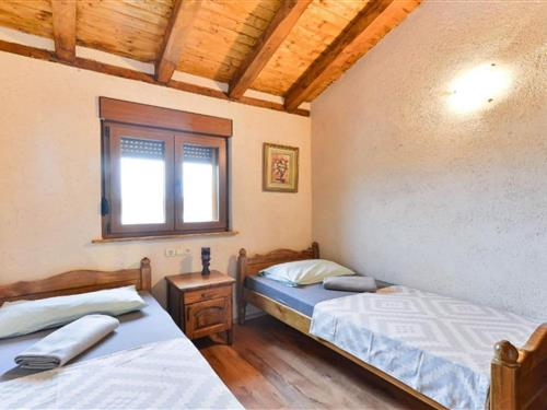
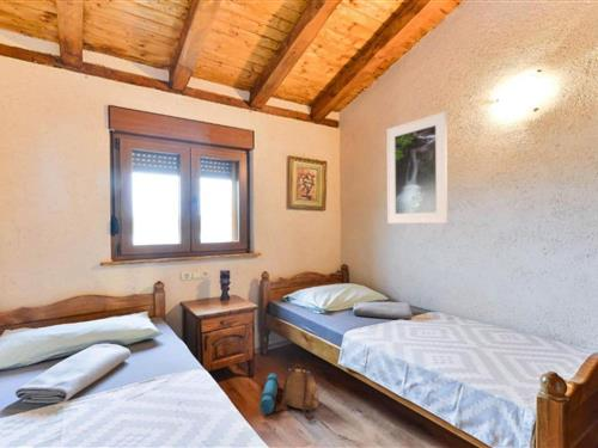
+ backpack (285, 382)
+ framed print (414, 172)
